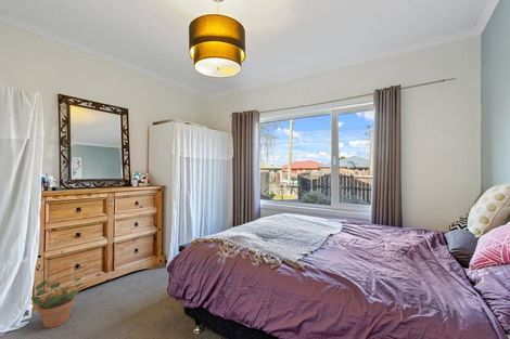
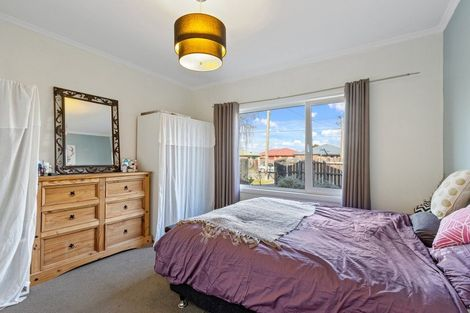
- potted plant (60, 300)
